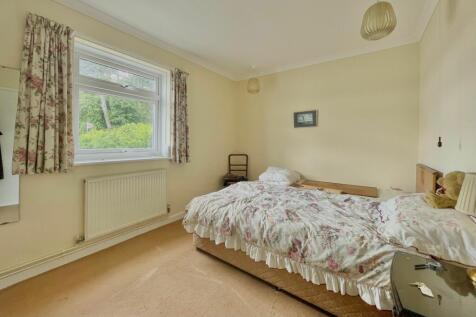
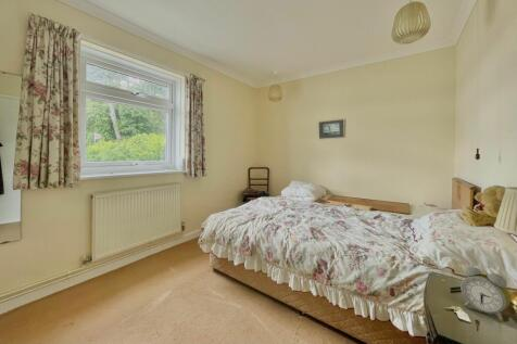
+ alarm clock (484, 291)
